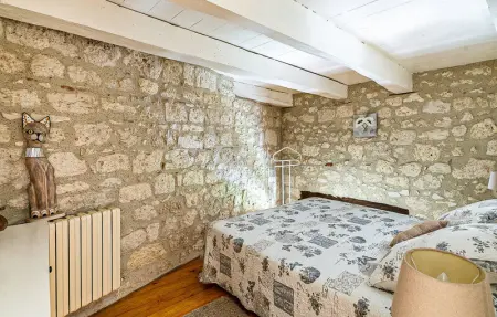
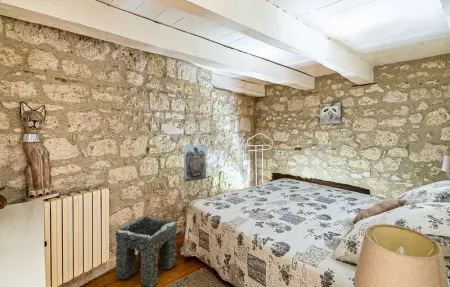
+ wall sculpture (196, 162)
+ stone arch (147, 247)
